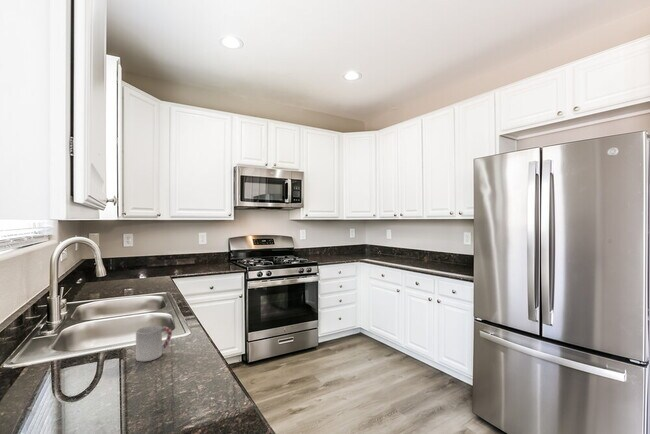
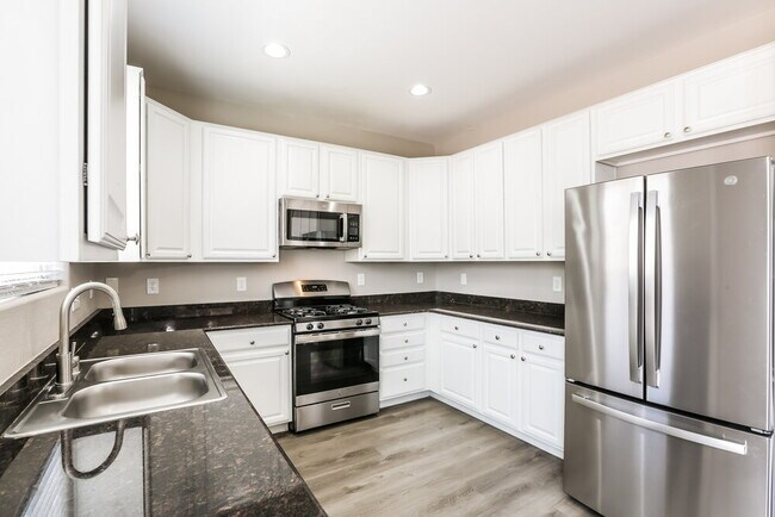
- cup (154, 341)
